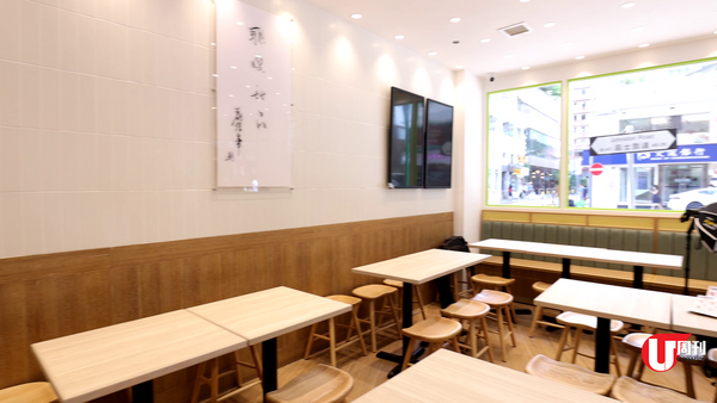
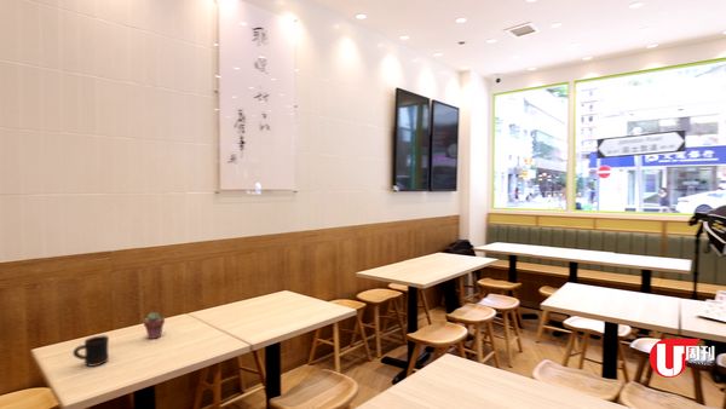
+ potted succulent (154, 324)
+ mug (91, 351)
